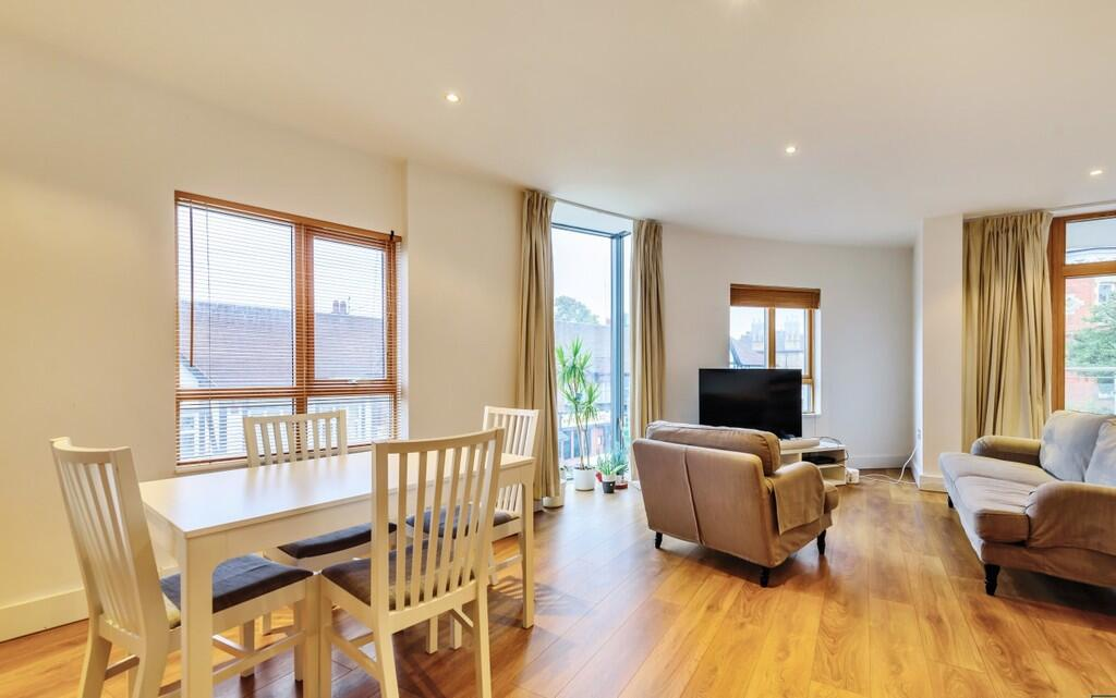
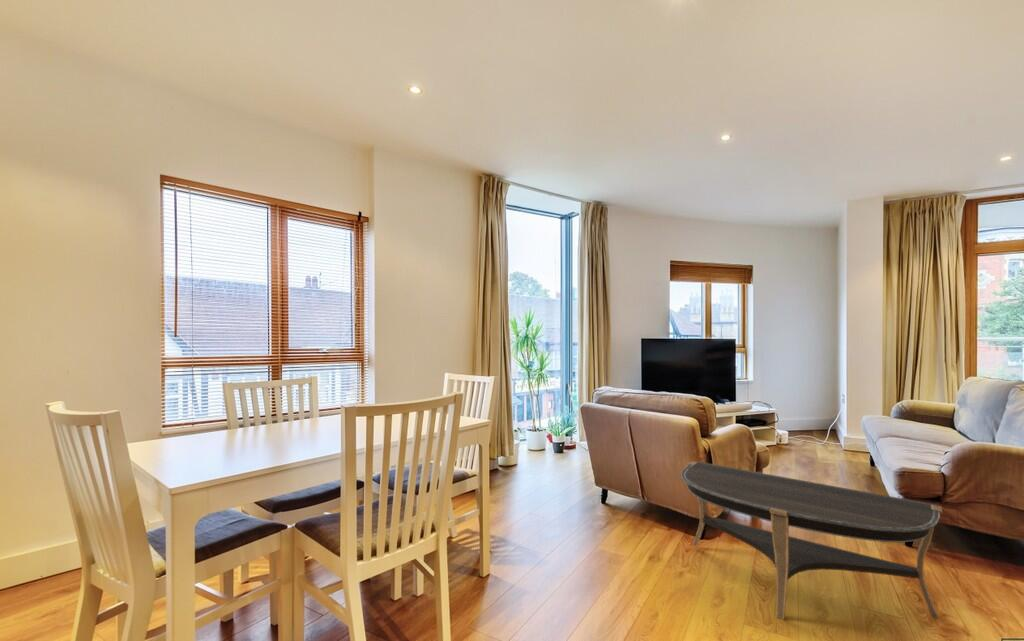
+ coffee table (790, 544)
